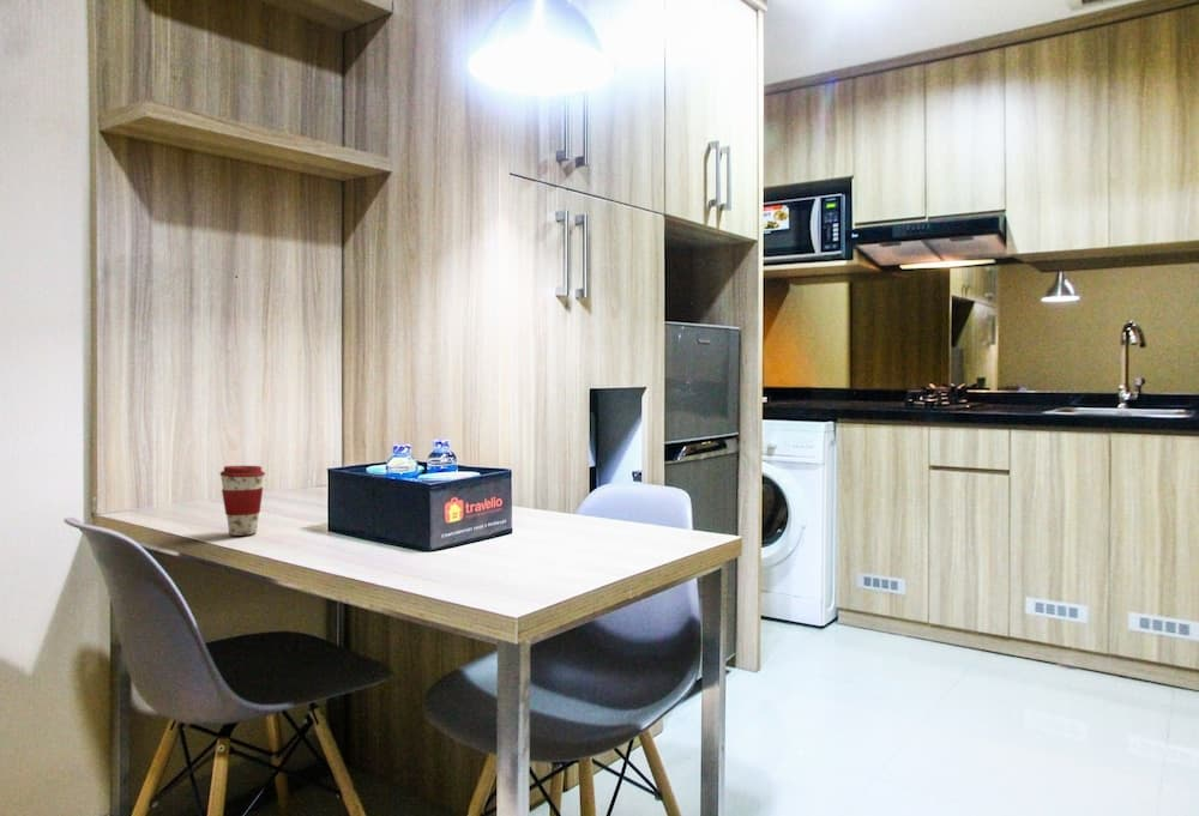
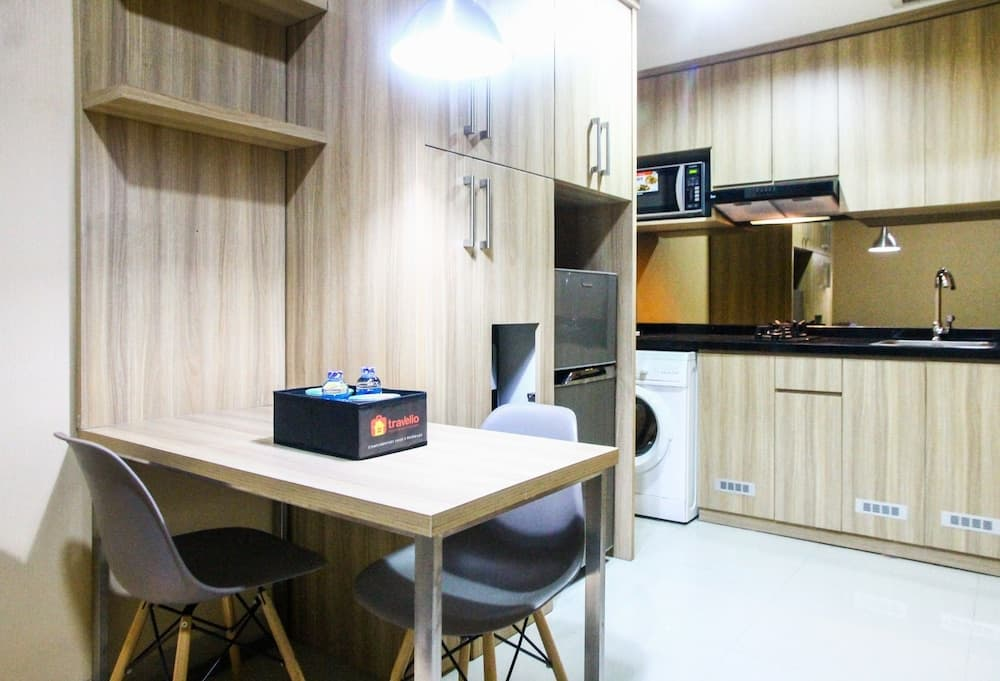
- coffee cup (242, 500)
